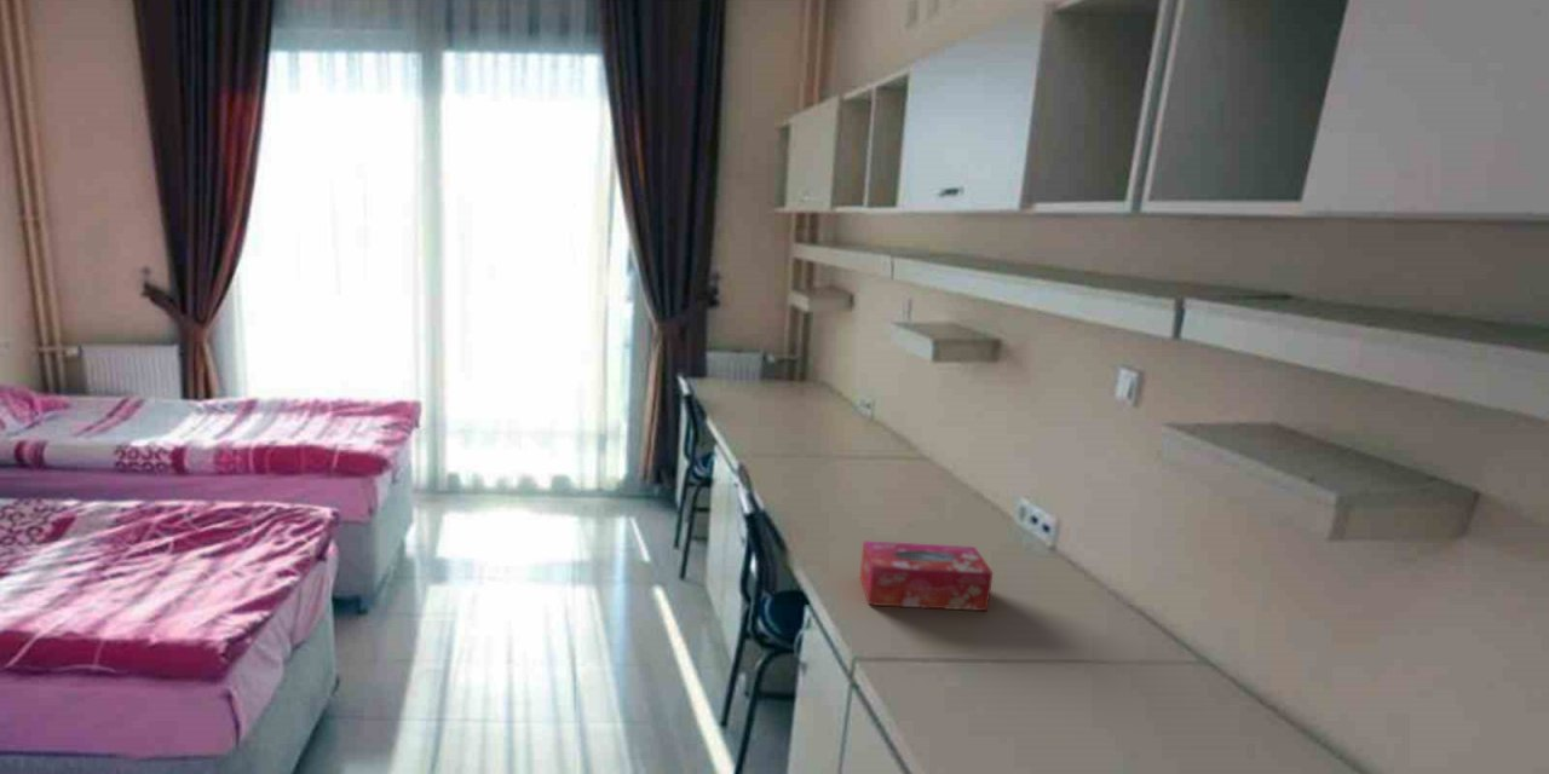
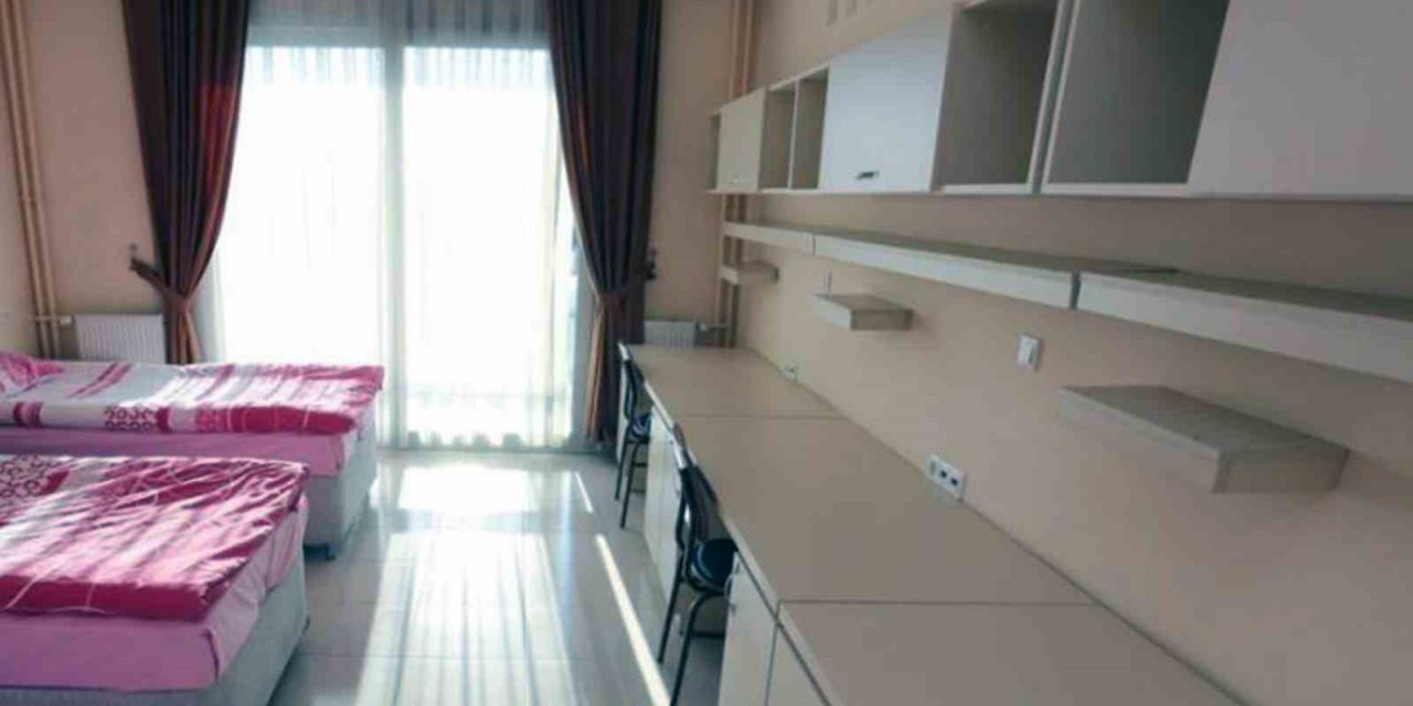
- tissue box (923, 574)
